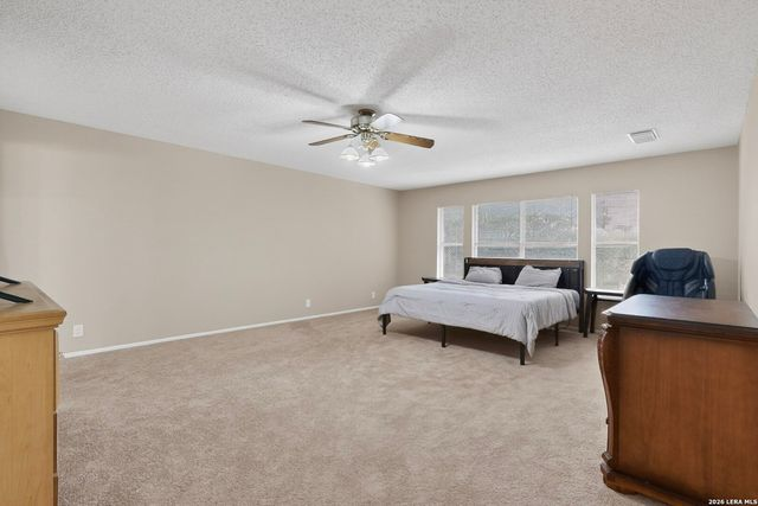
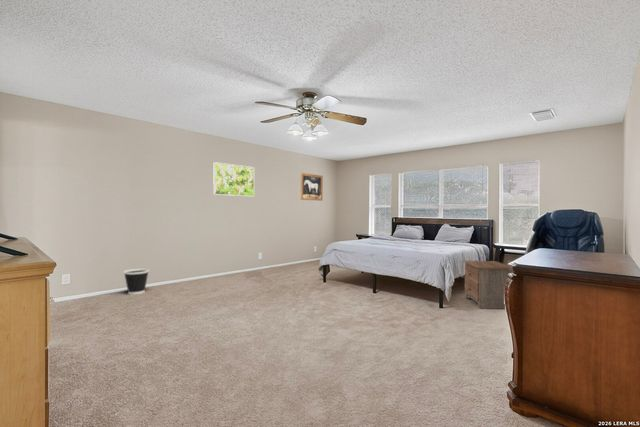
+ wall art (312, 187)
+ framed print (234, 180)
+ wastebasket (136, 281)
+ nightstand (486, 283)
